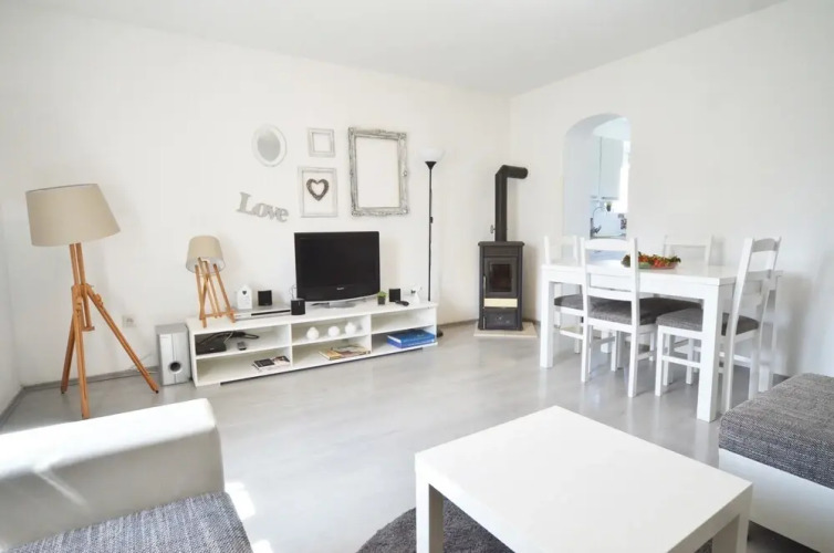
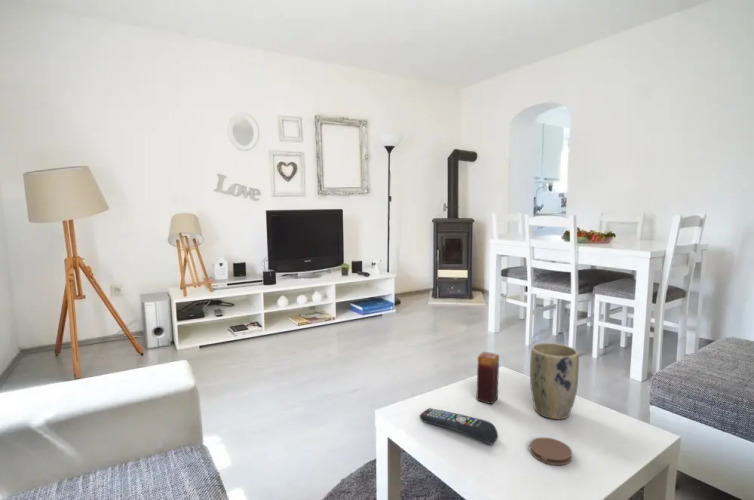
+ plant pot (553, 381)
+ coaster (550, 450)
+ candle (487, 376)
+ remote control (457, 423)
